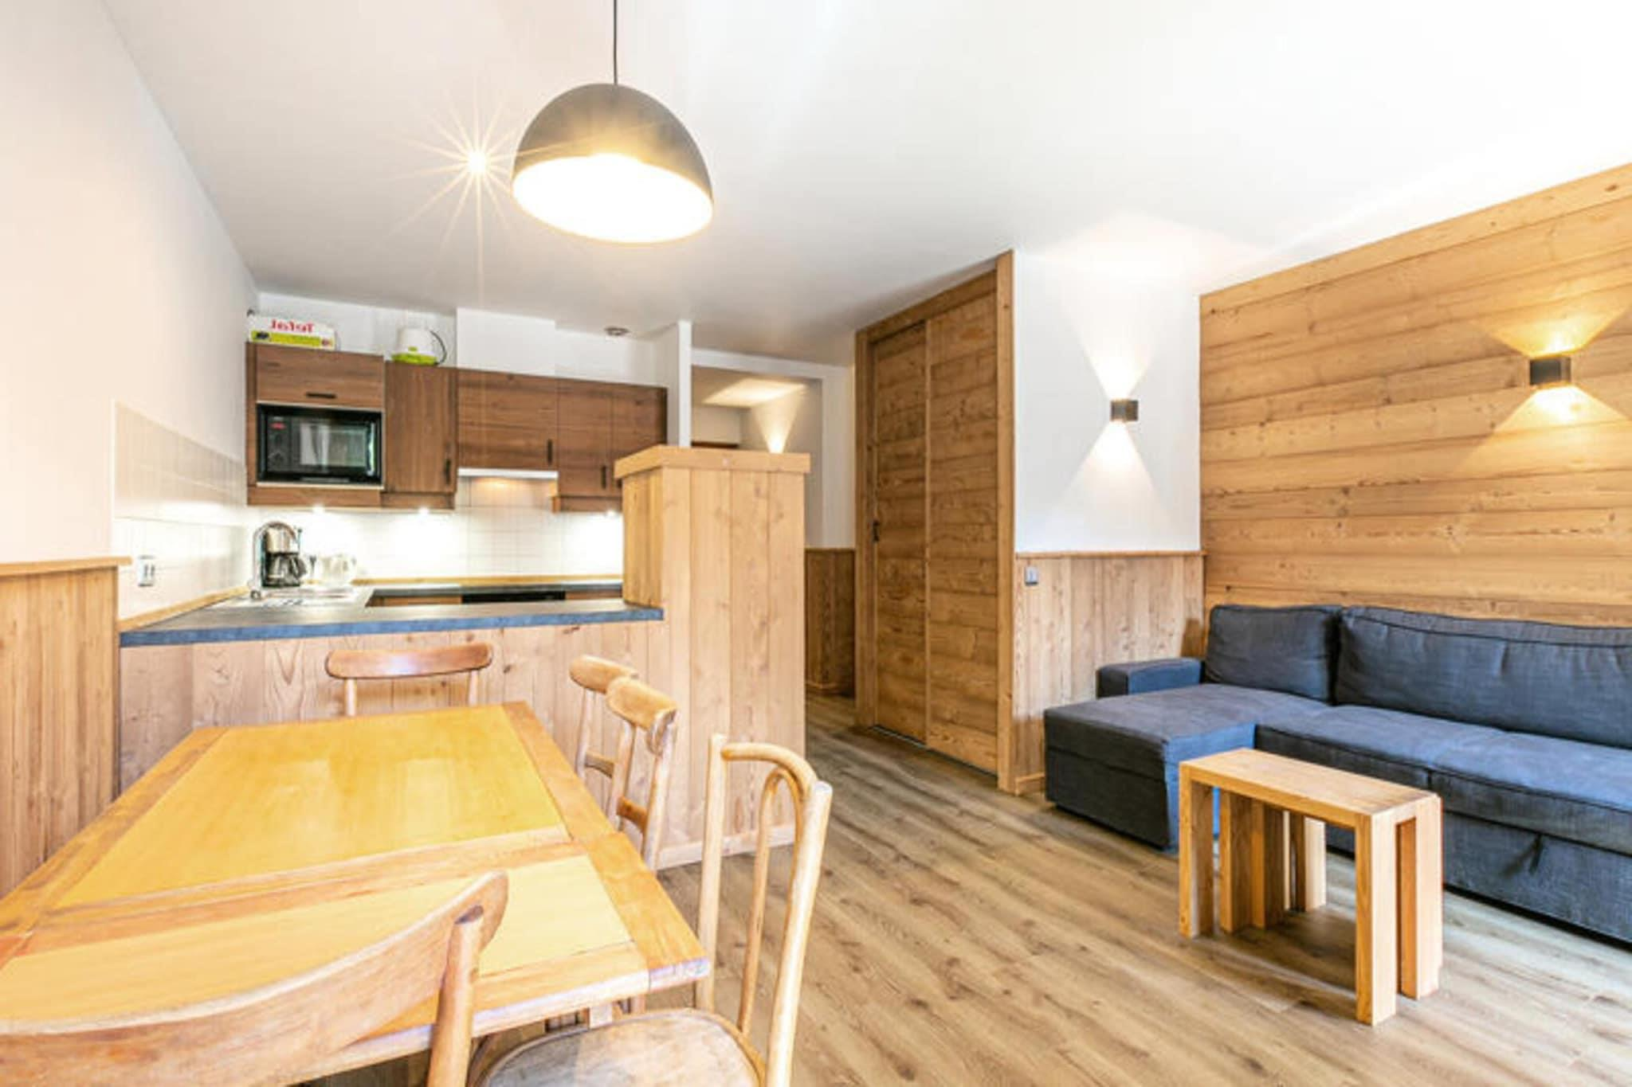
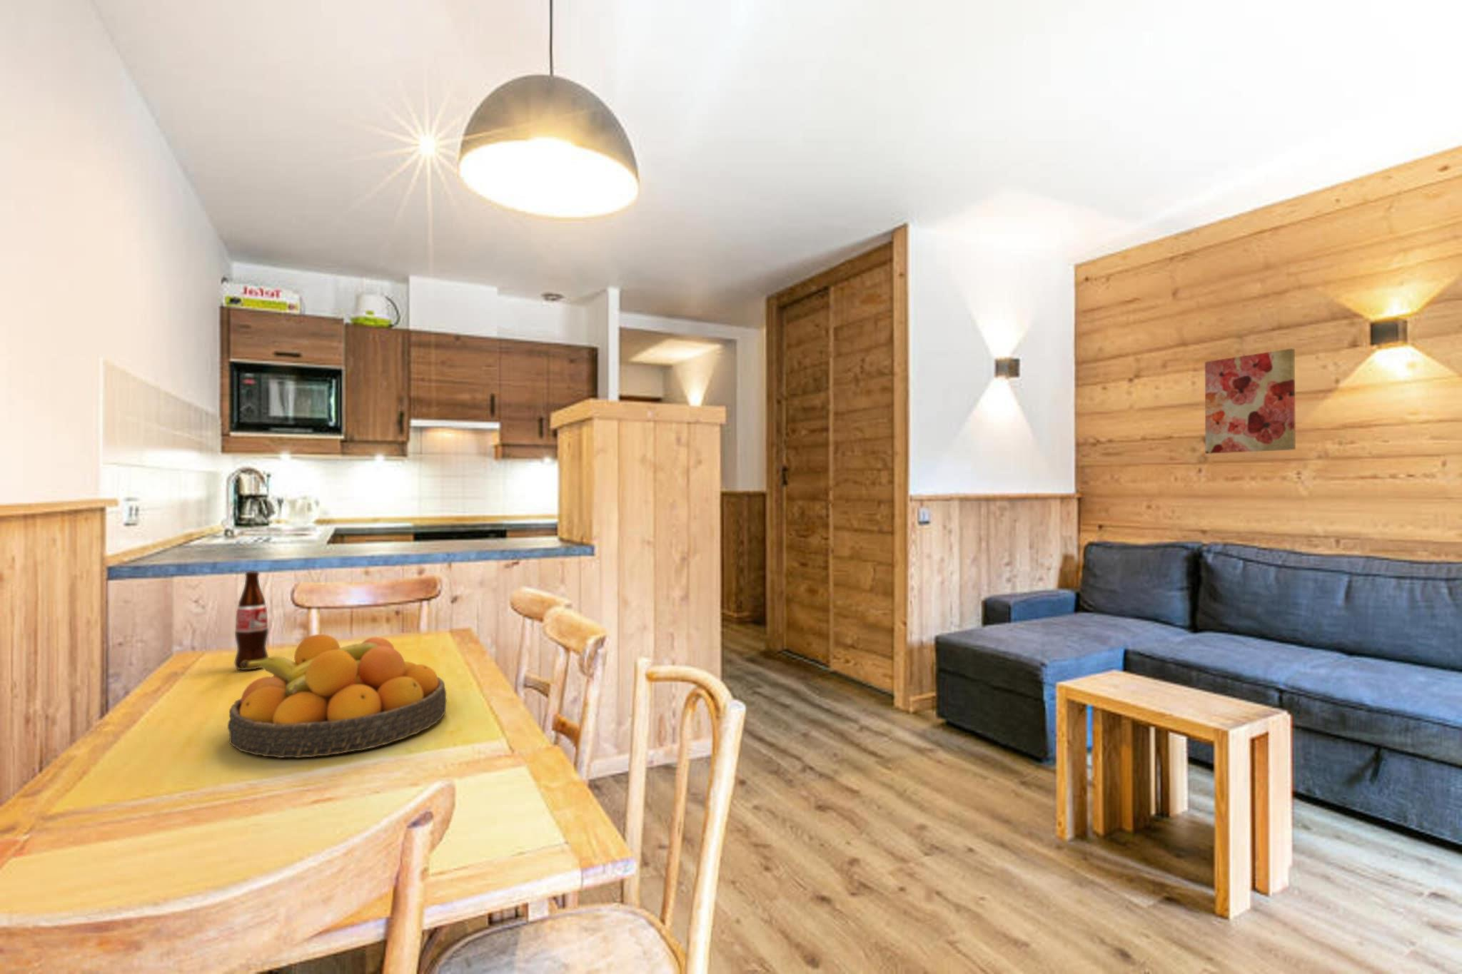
+ wall art (1248, 403)
+ fruit bowl (345, 682)
+ bottle (251, 620)
